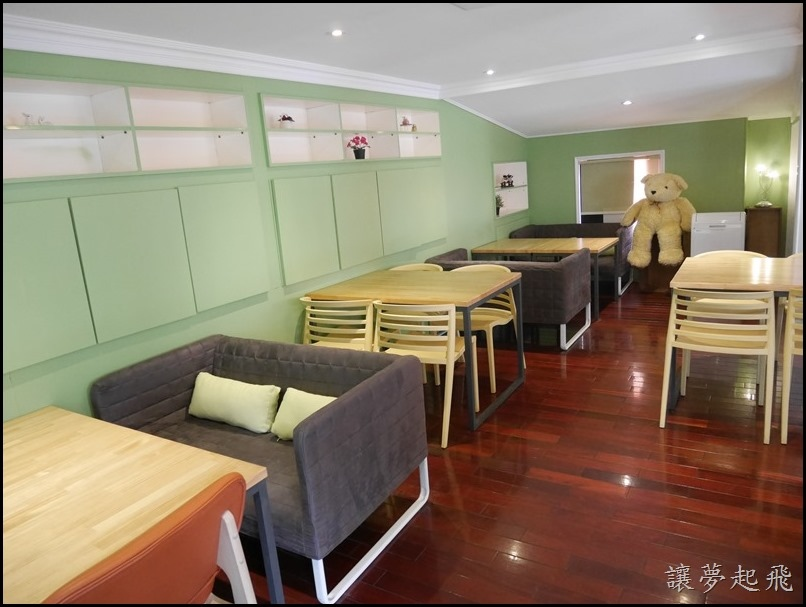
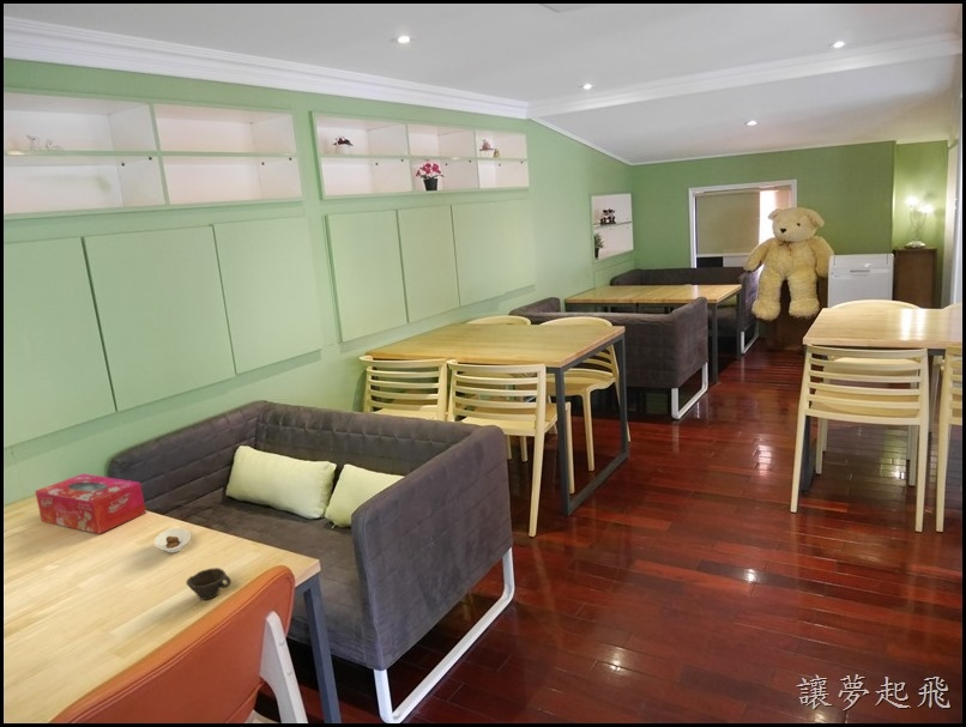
+ cup (209, 586)
+ tissue box (90, 502)
+ saucer (173, 541)
